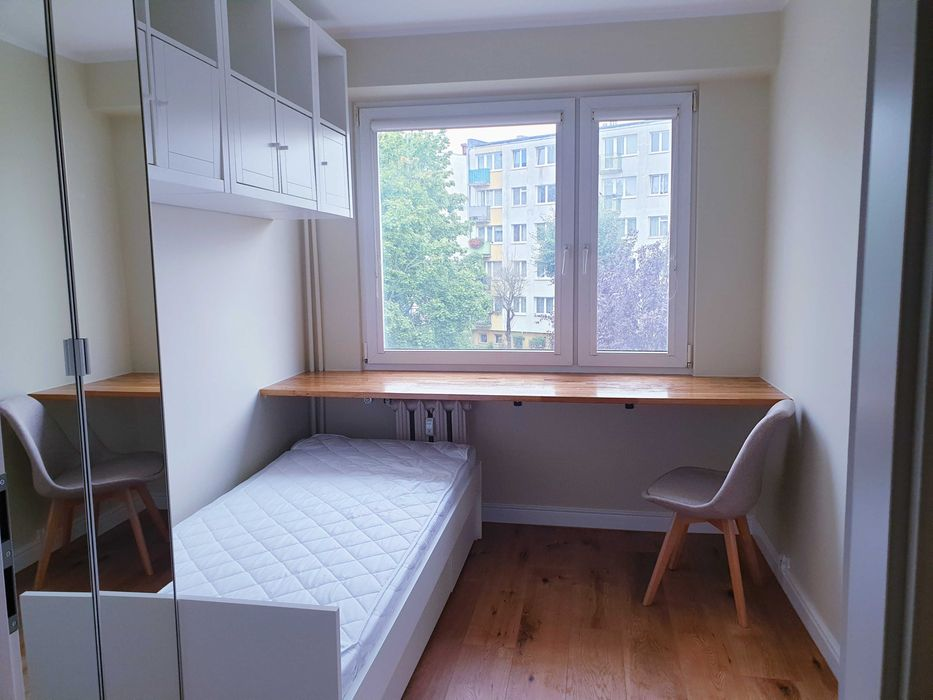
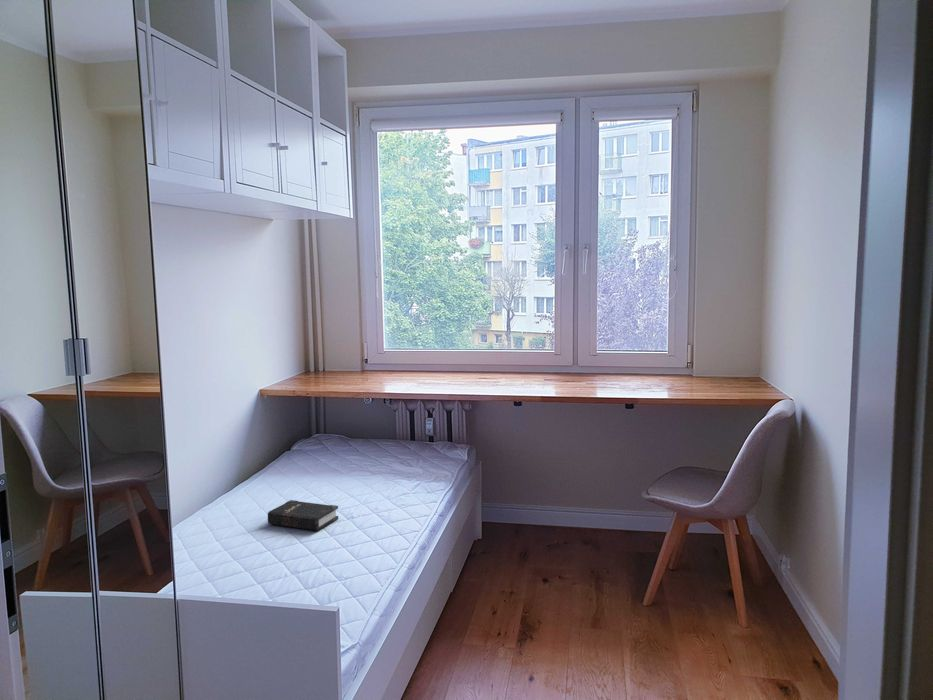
+ hardback book (303, 515)
